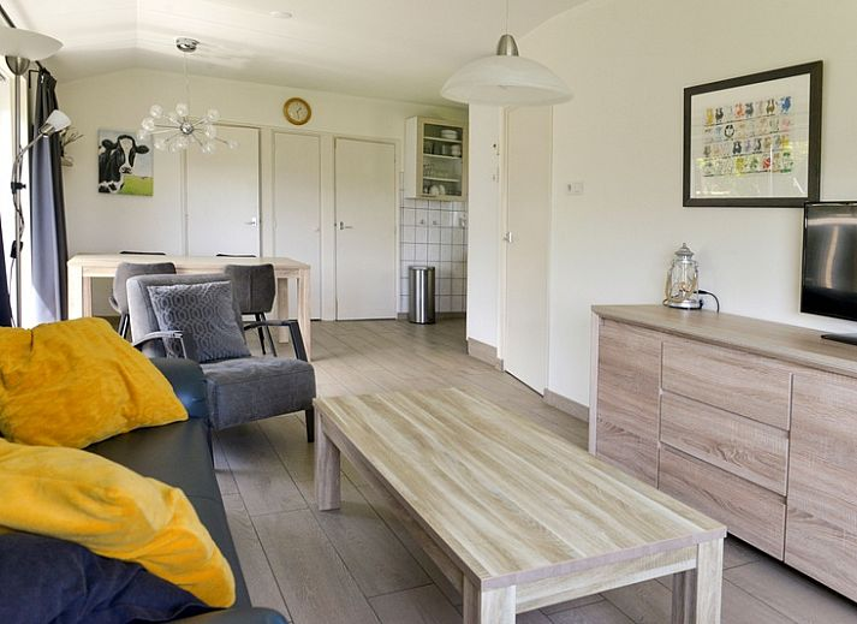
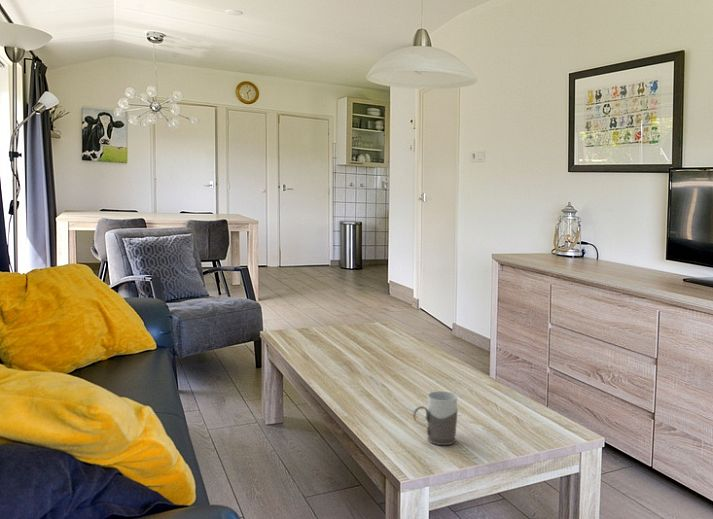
+ mug (434, 418)
